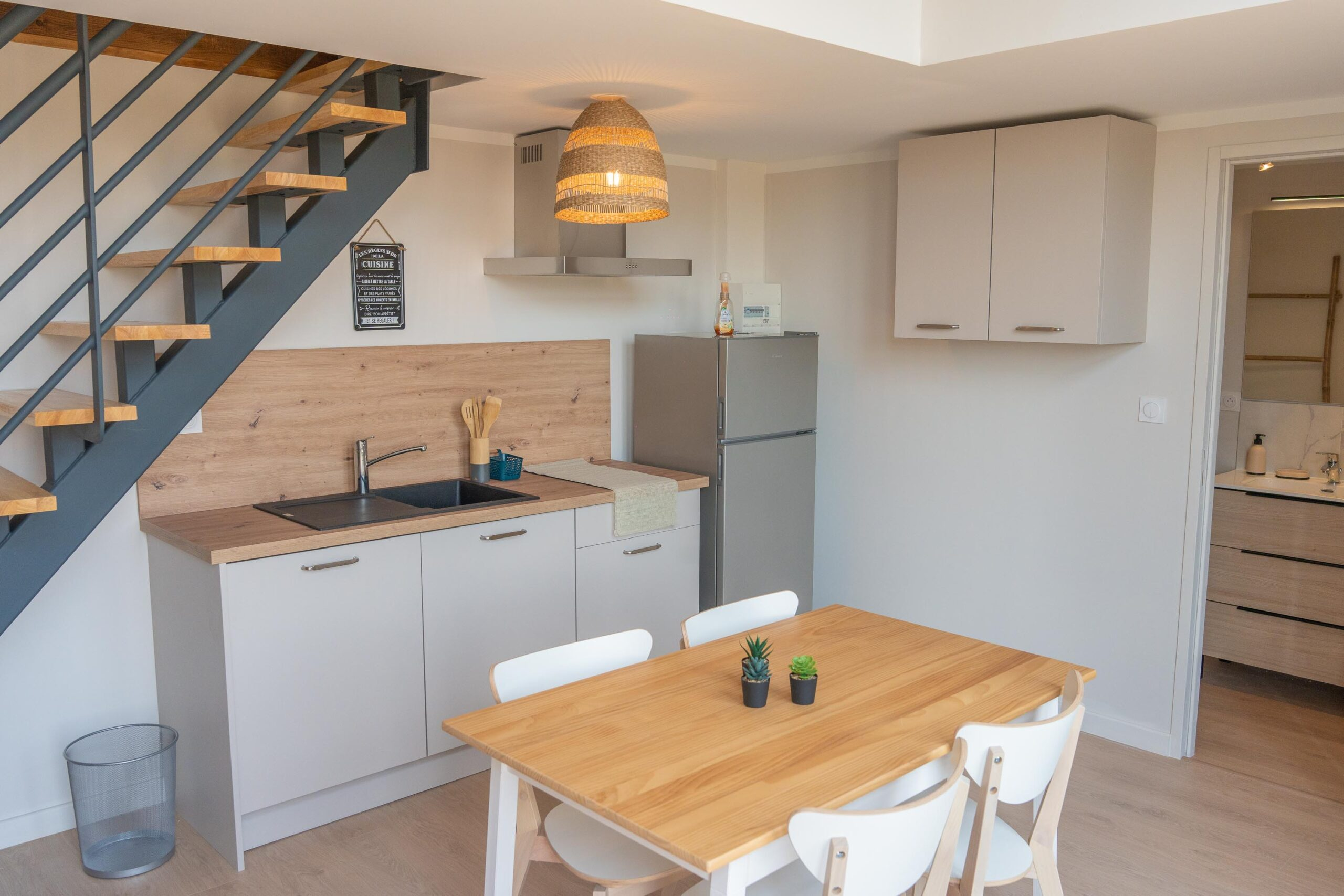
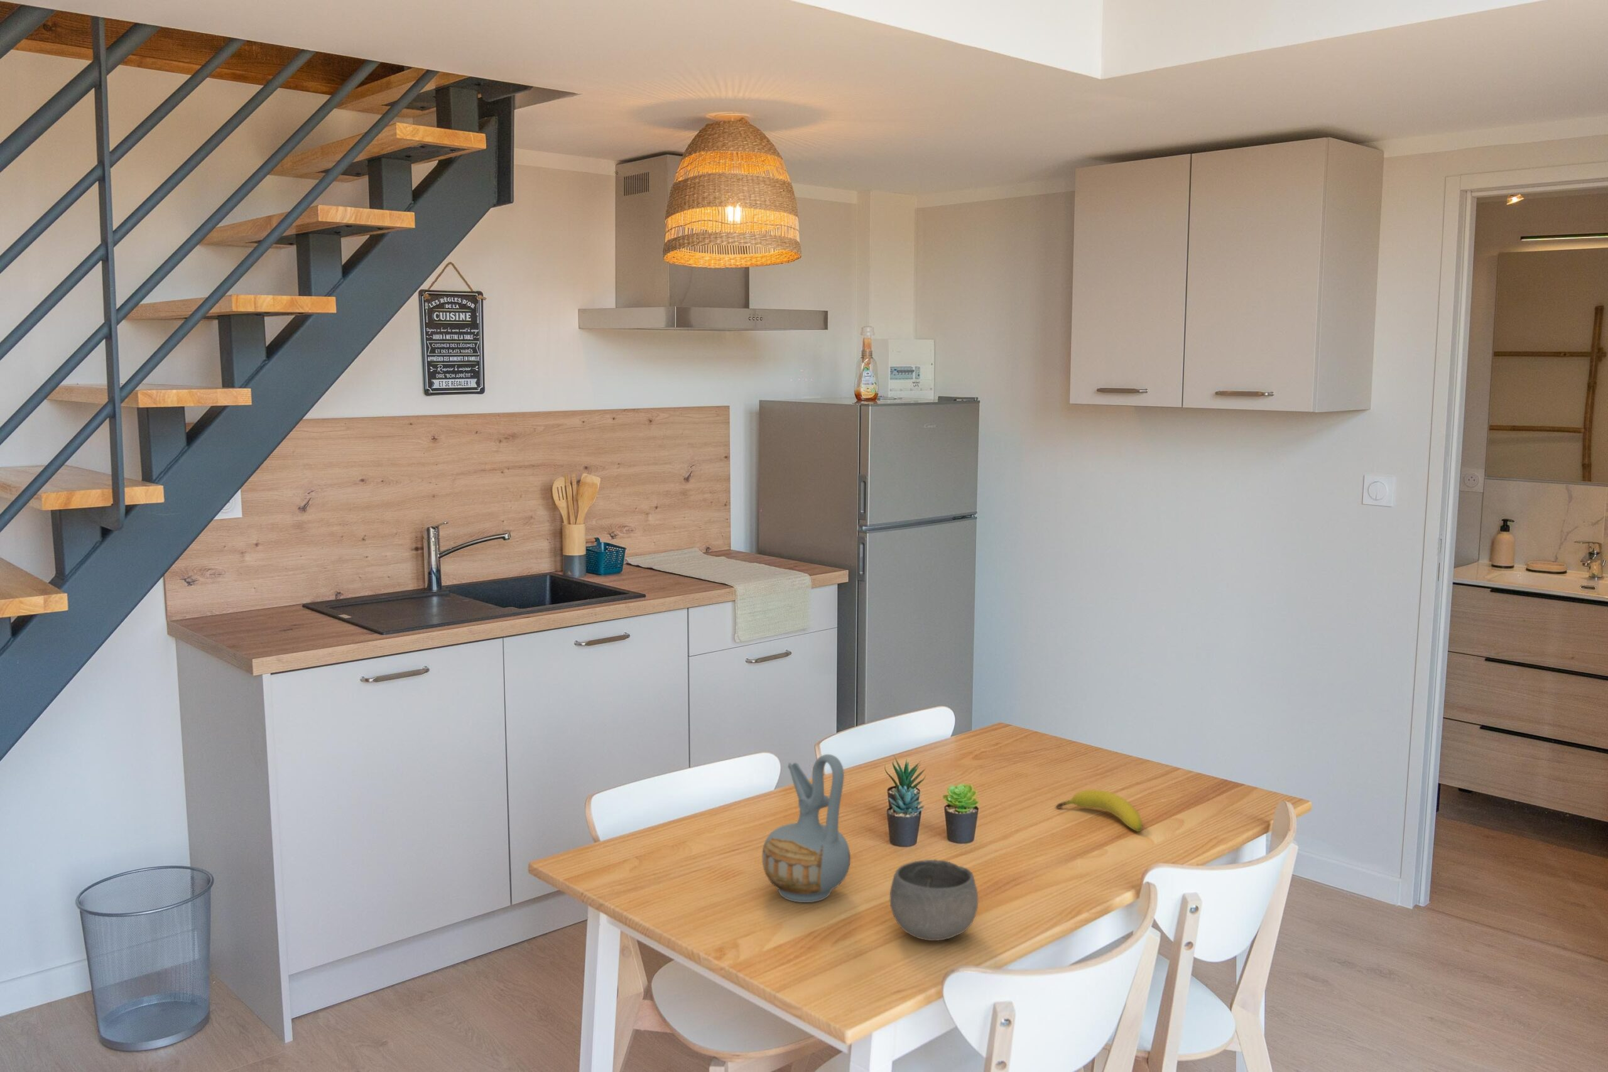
+ bowl (934, 903)
+ fruit (1107, 806)
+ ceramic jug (806, 822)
